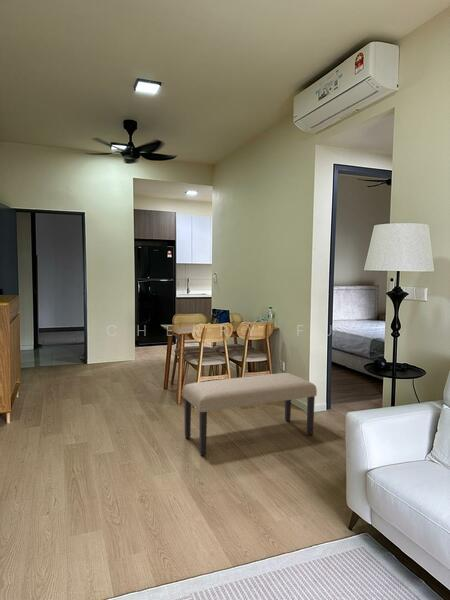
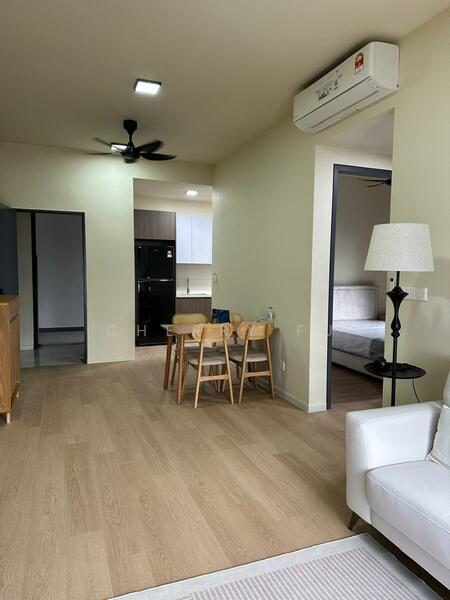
- bench (248, 405)
